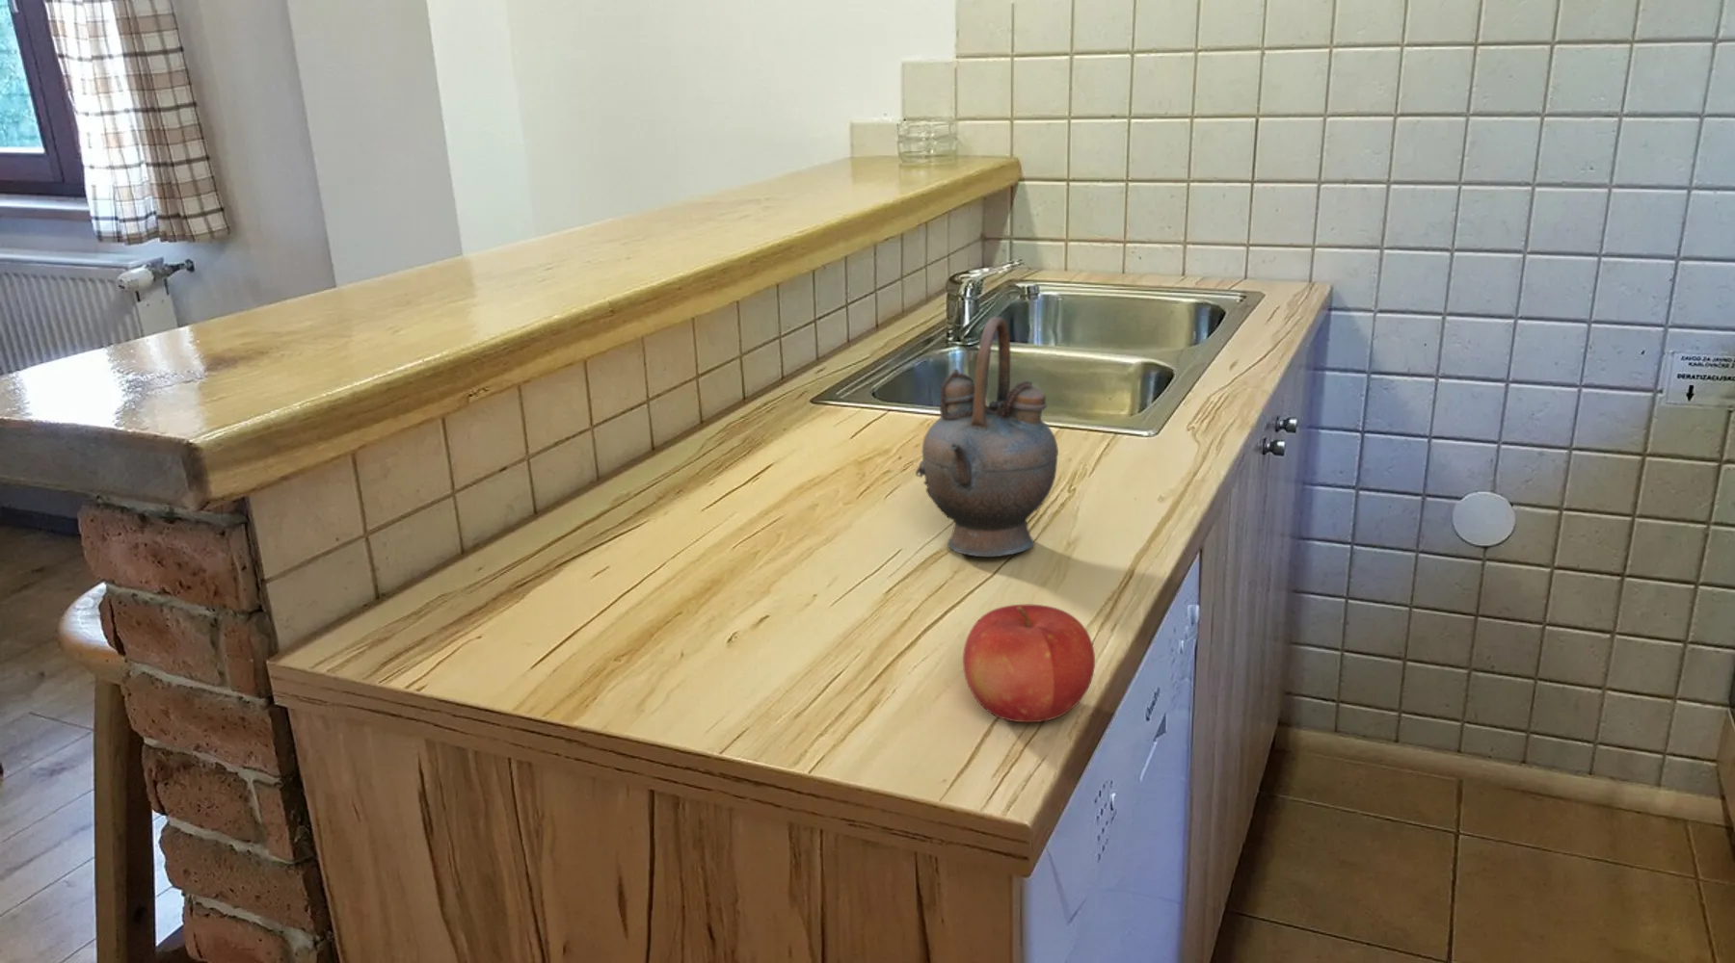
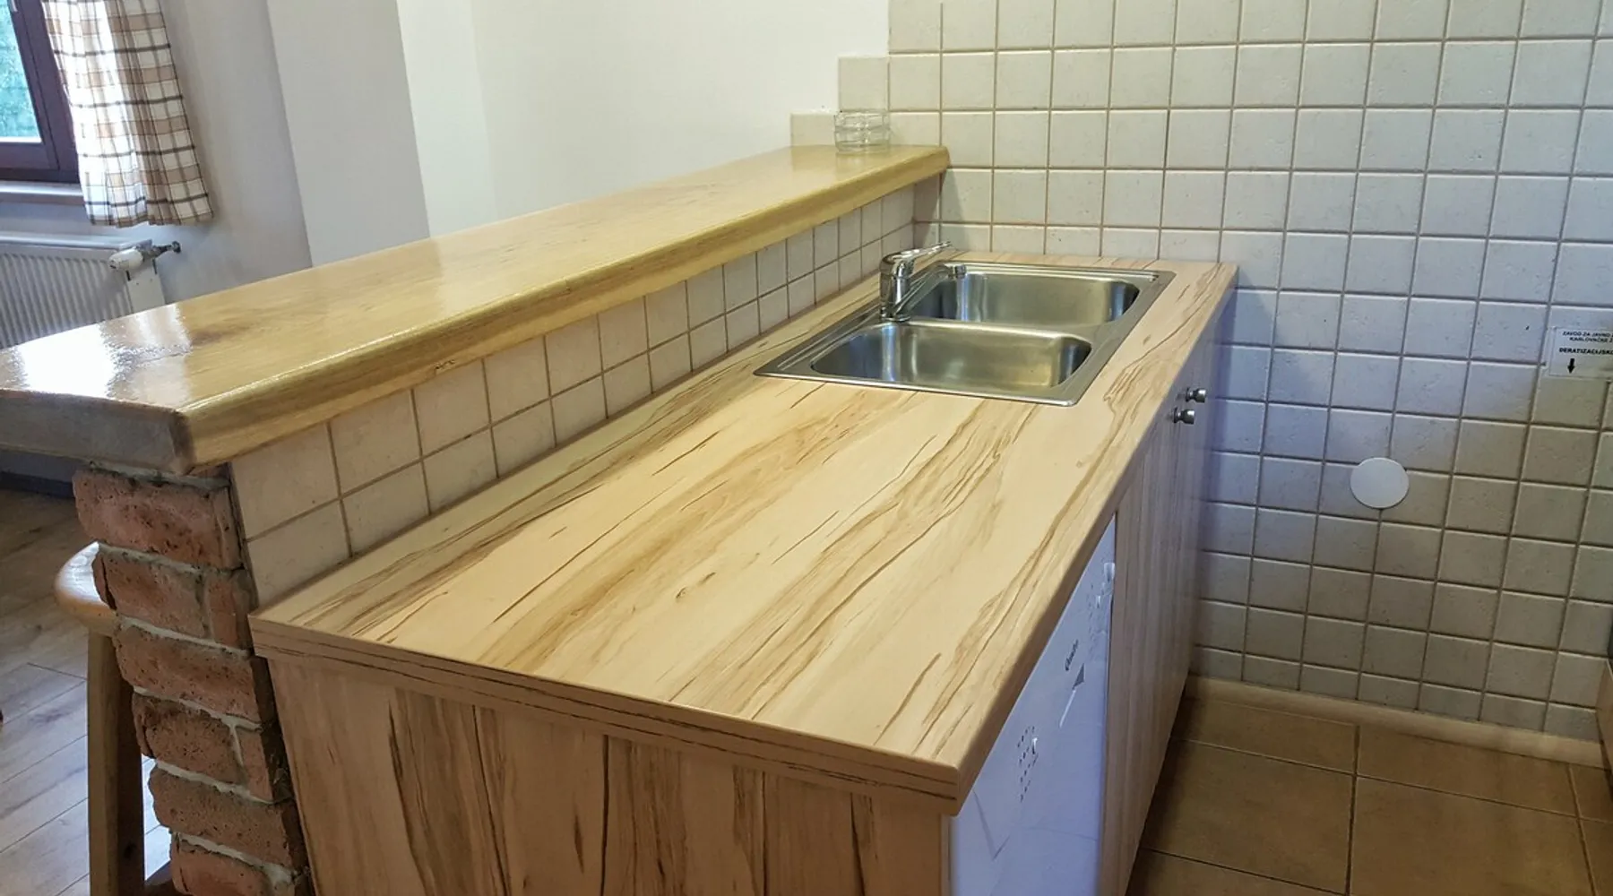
- teapot (983, 438)
- fruit (1028, 656)
